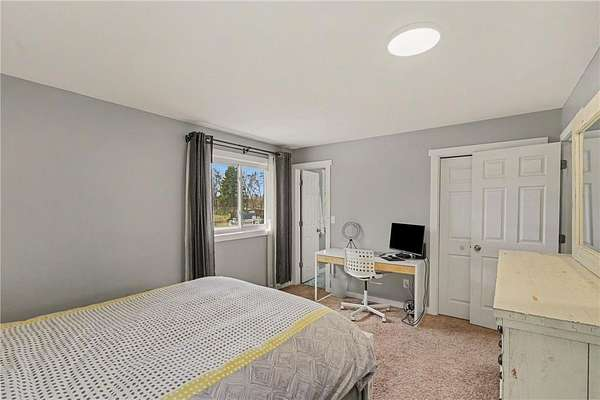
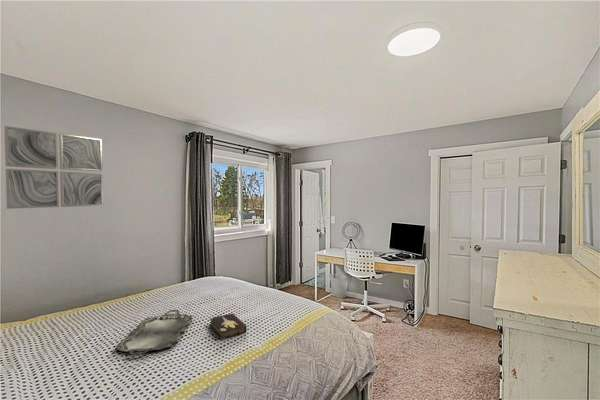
+ wall art (60, 171)
+ hardback book (227, 324)
+ serving tray (158, 330)
